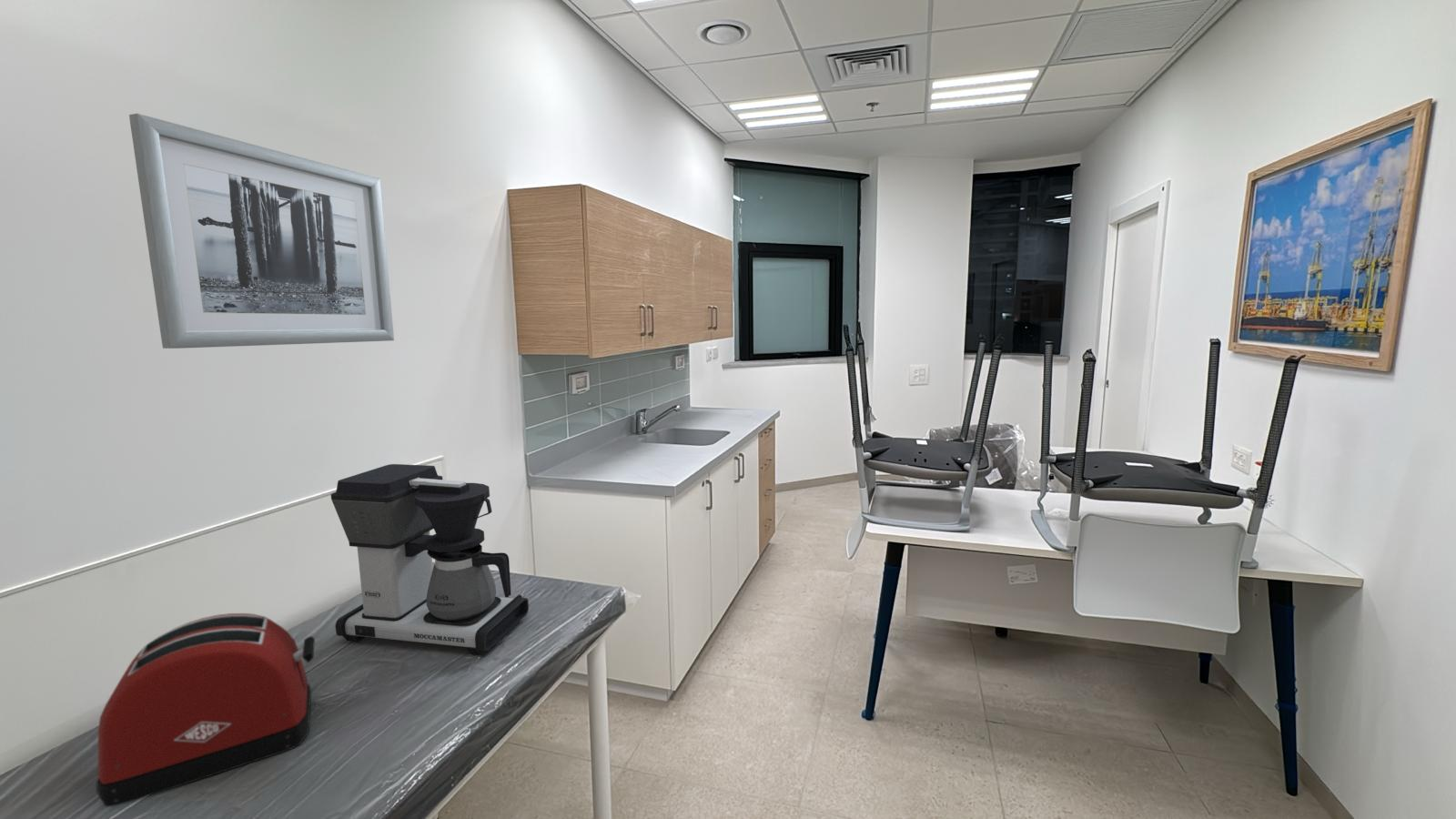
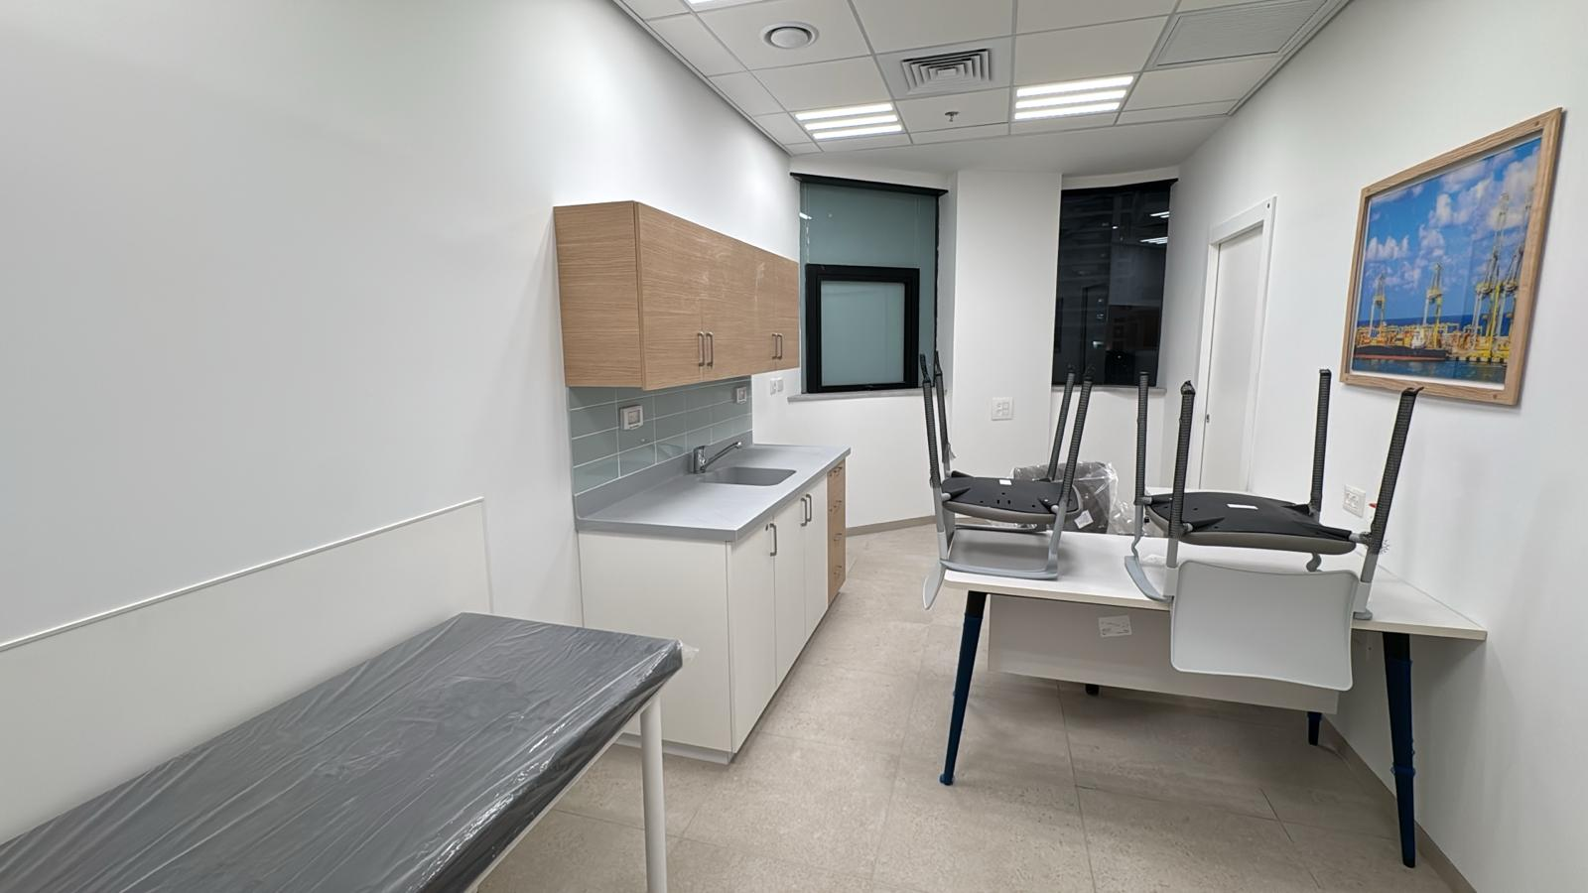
- coffee maker (432, 553)
- wall art (288, 250)
- toaster (216, 687)
